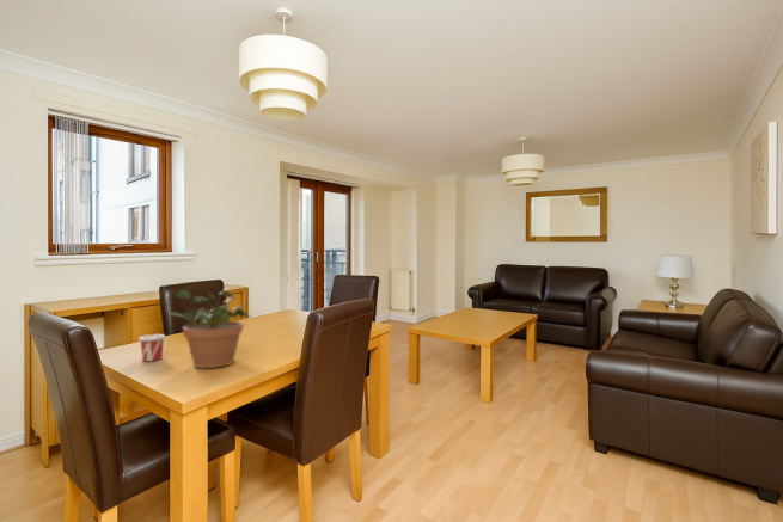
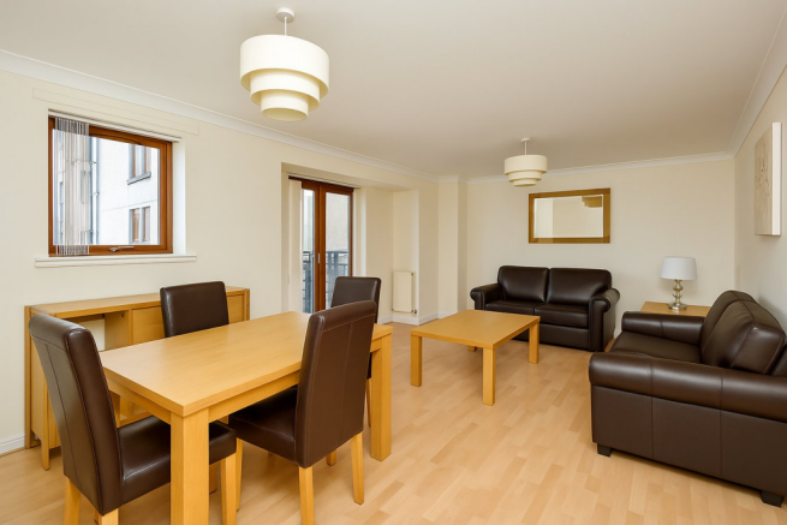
- potted plant (215, 324)
- cup (152, 348)
